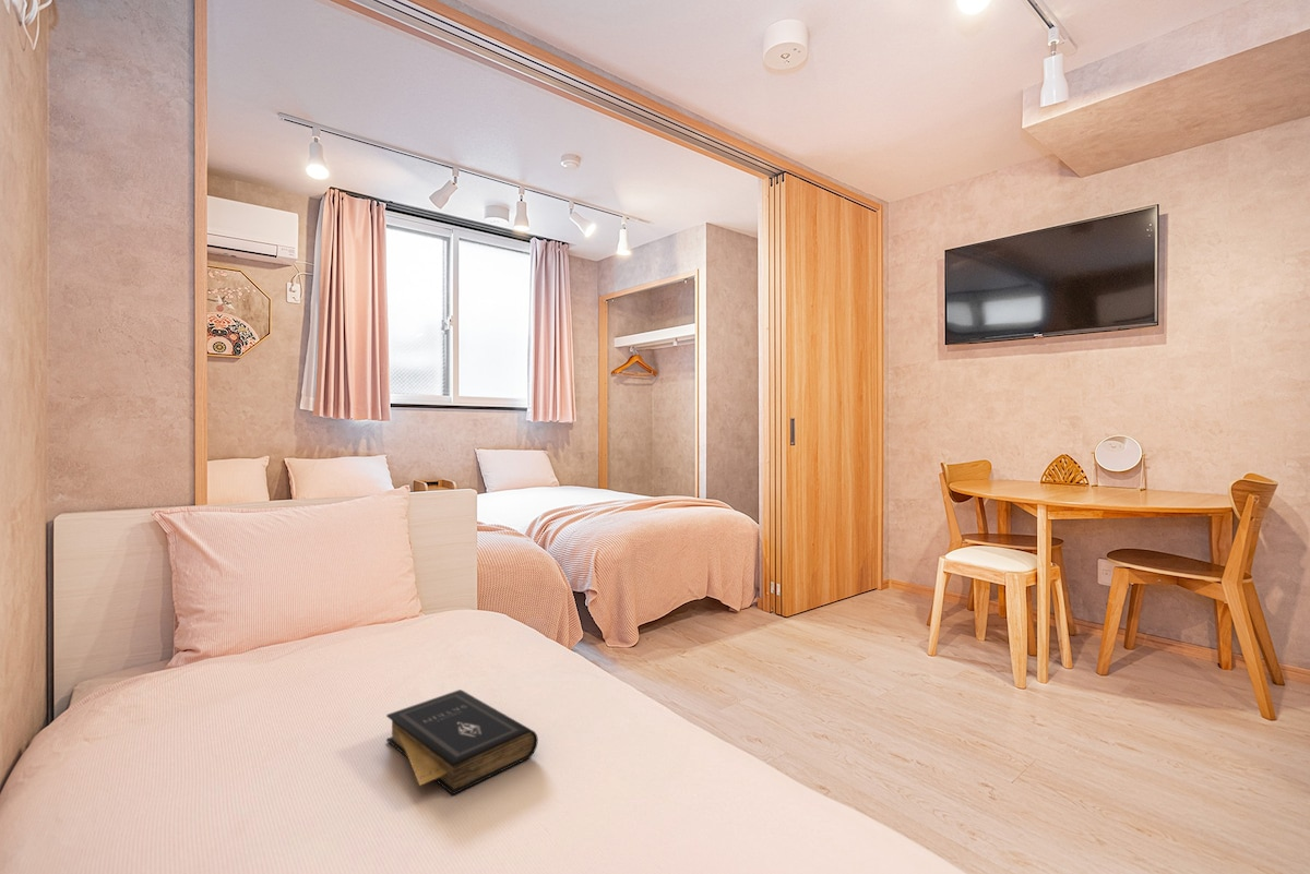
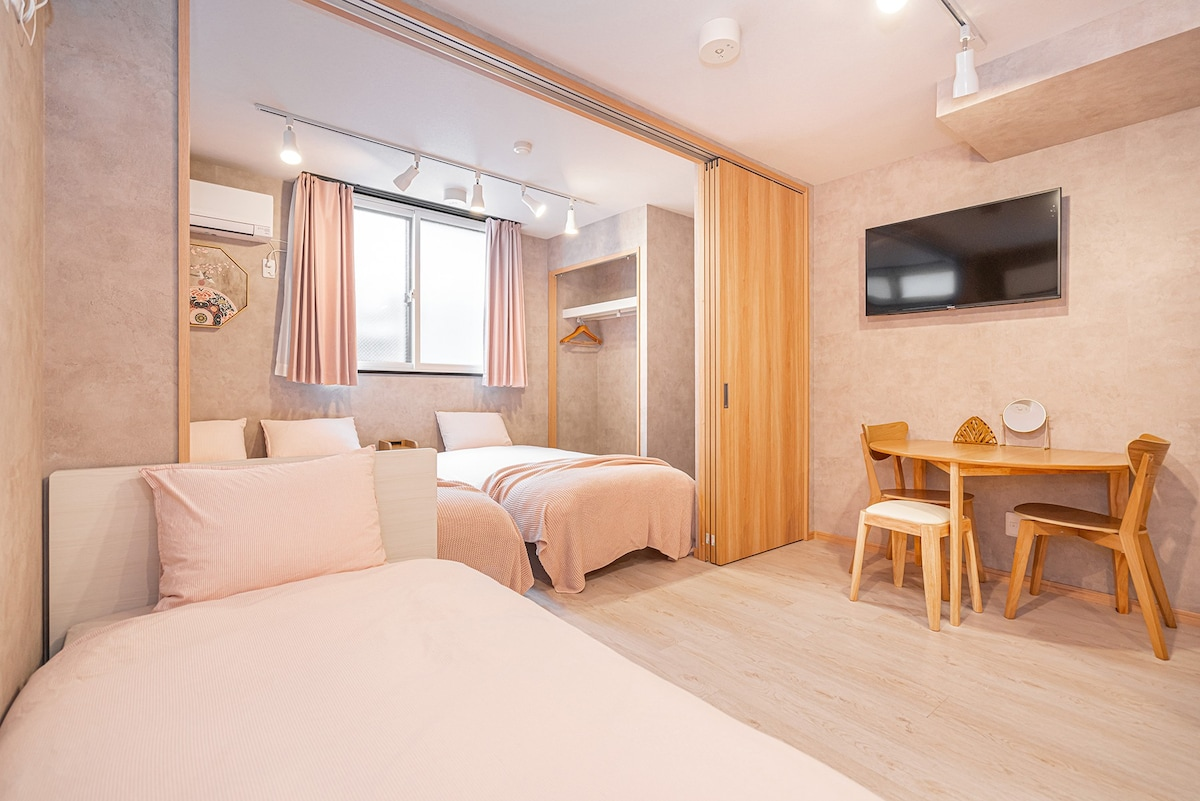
- book (451, 738)
